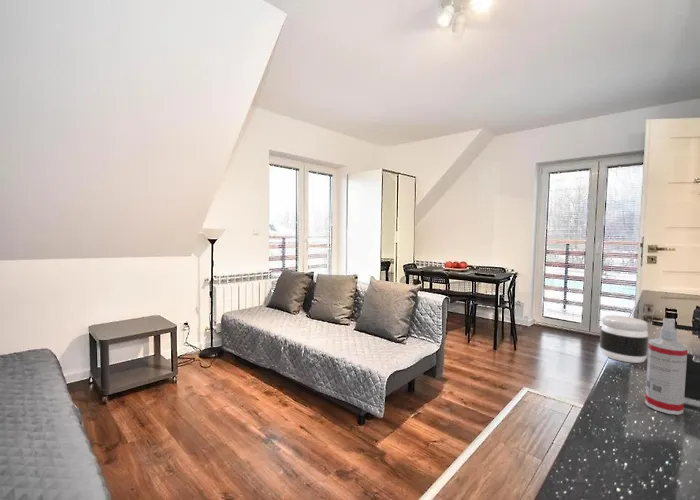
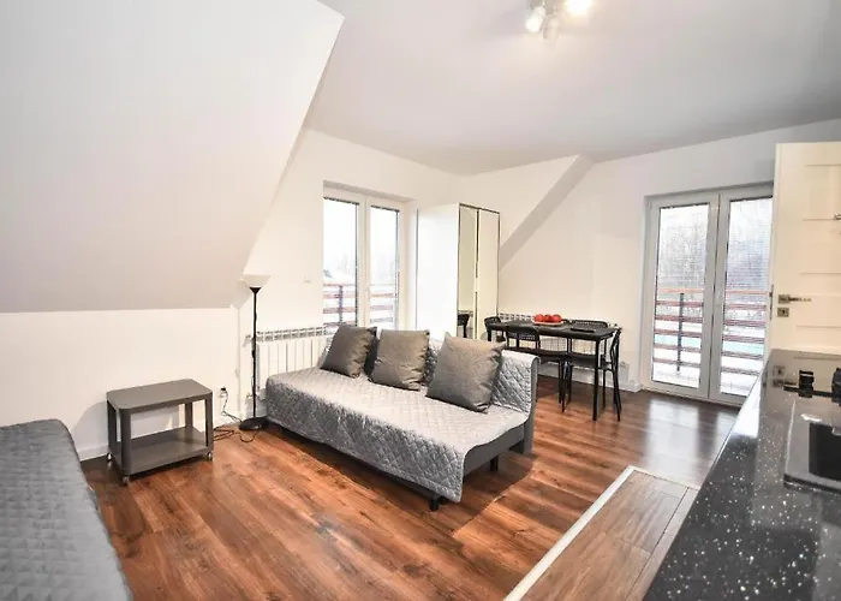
- jar (623, 338)
- spray bottle (666, 363)
